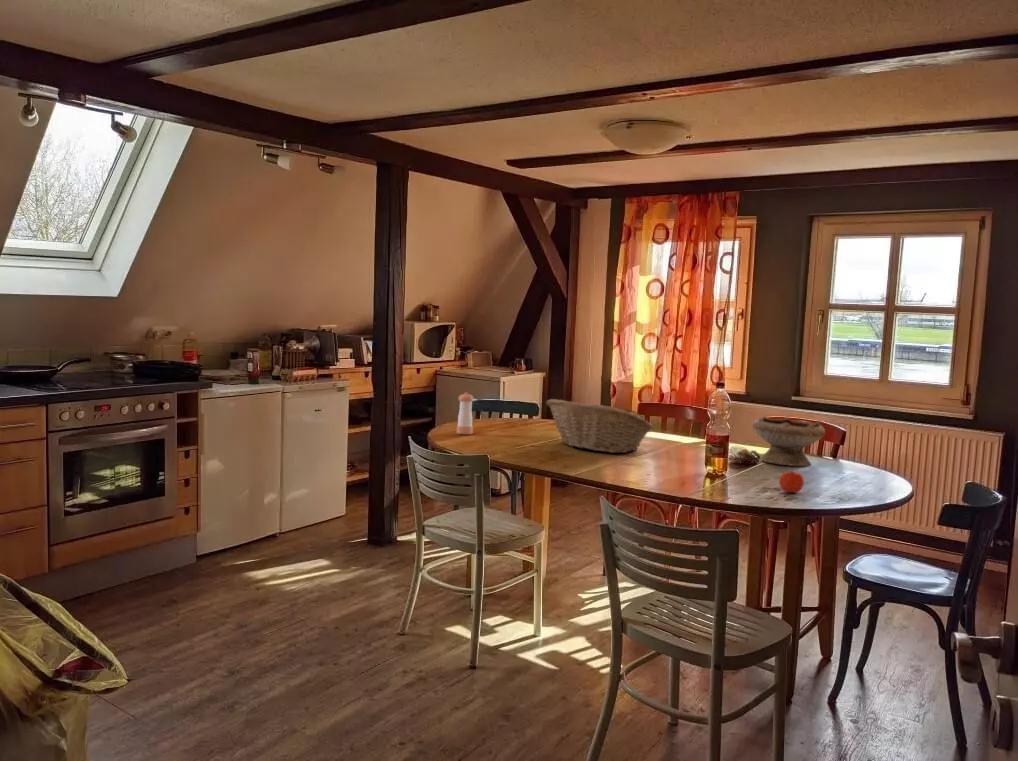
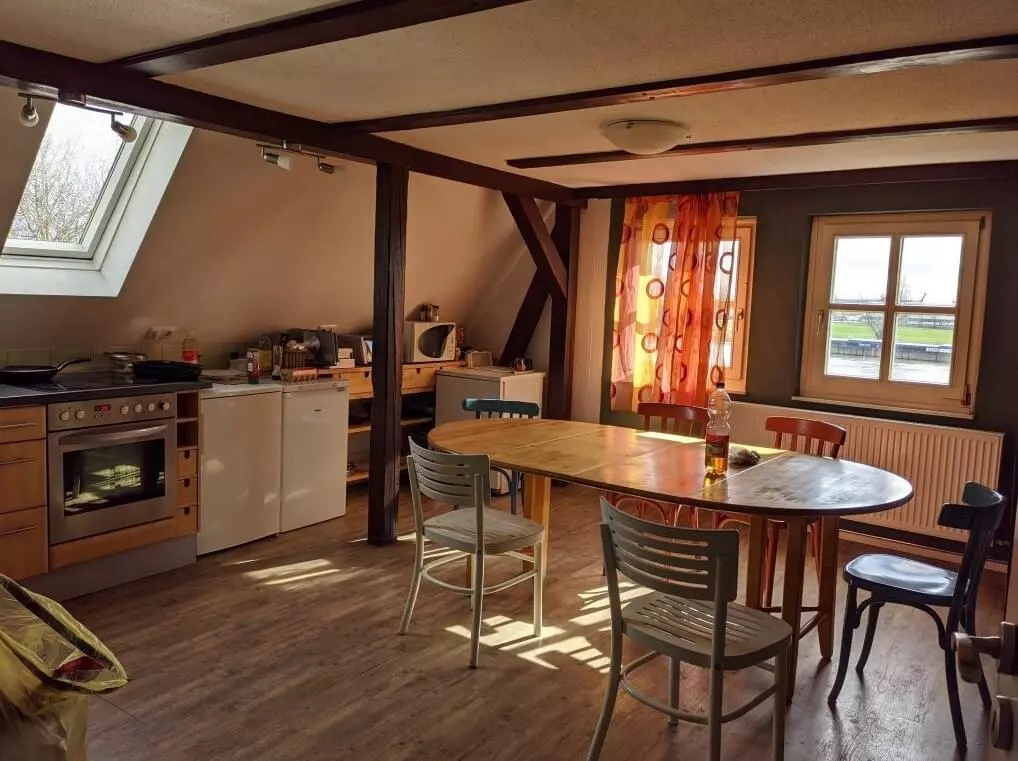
- fruit basket (597, 423)
- apple (791, 480)
- pepper shaker (465, 413)
- bowl (787, 440)
